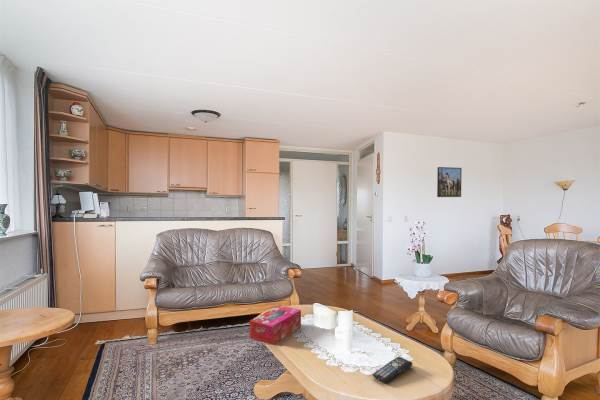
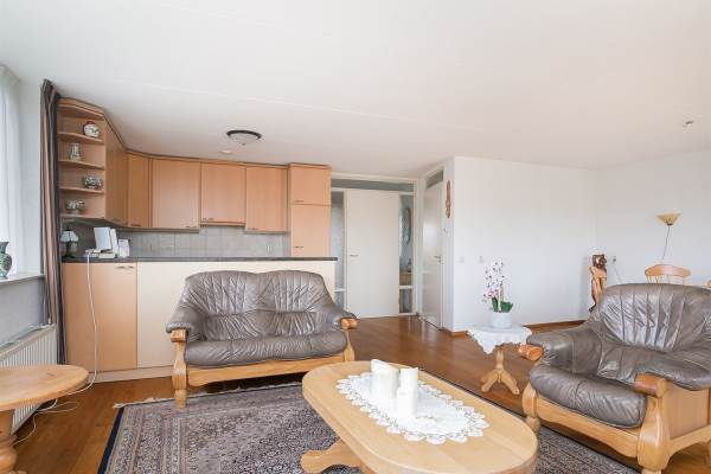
- tissue box (276, 323)
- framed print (449, 182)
- remote control (393, 368)
